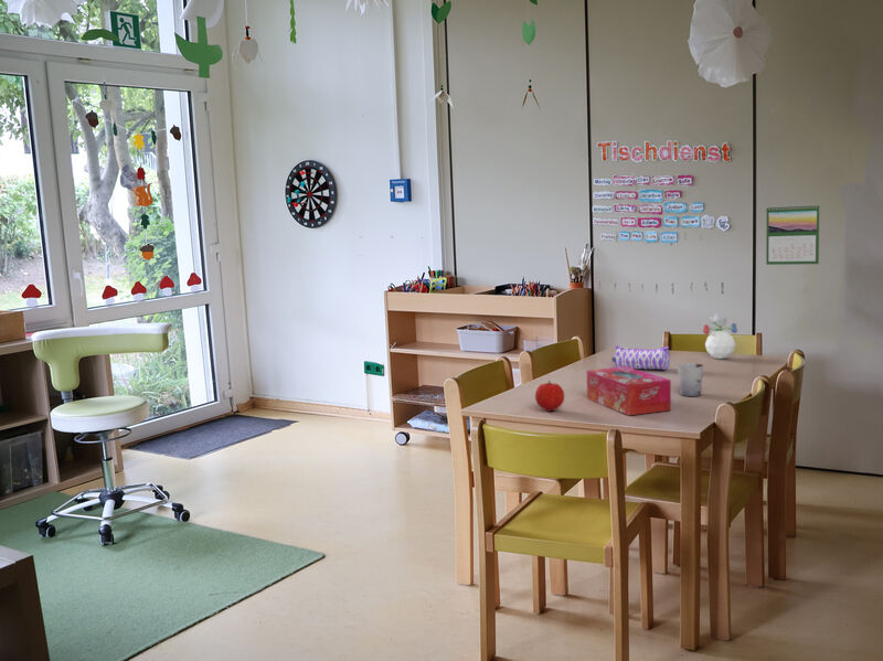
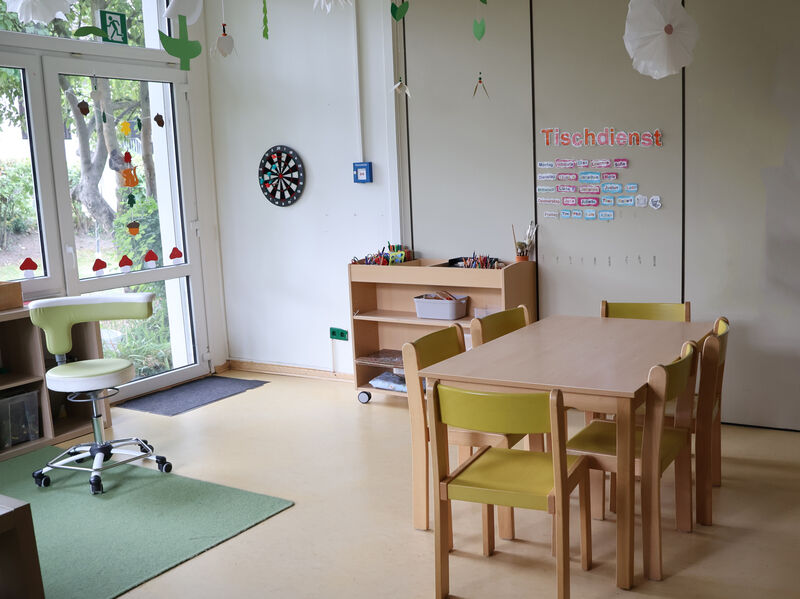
- pencil case (641, 356)
- tissue box (627, 390)
- cup (692, 379)
- toy figurine (720, 334)
- fruit (550, 395)
- calendar (791, 234)
